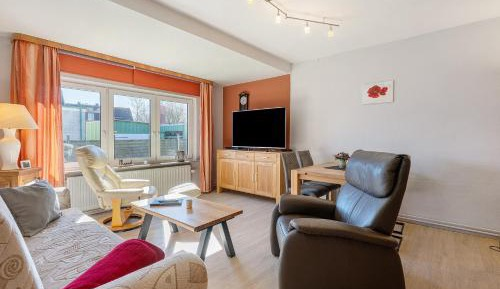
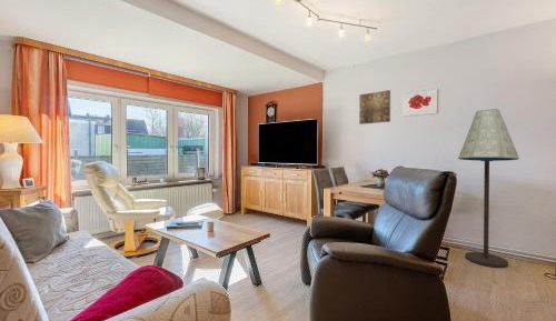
+ floor lamp (486, 184)
+ wall art (374, 108)
